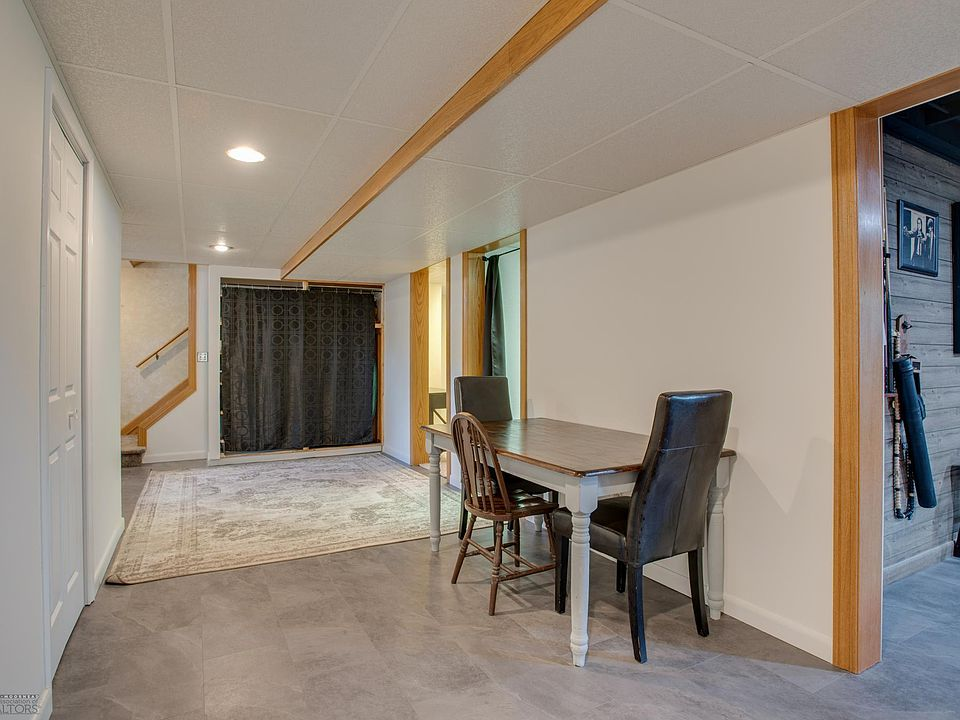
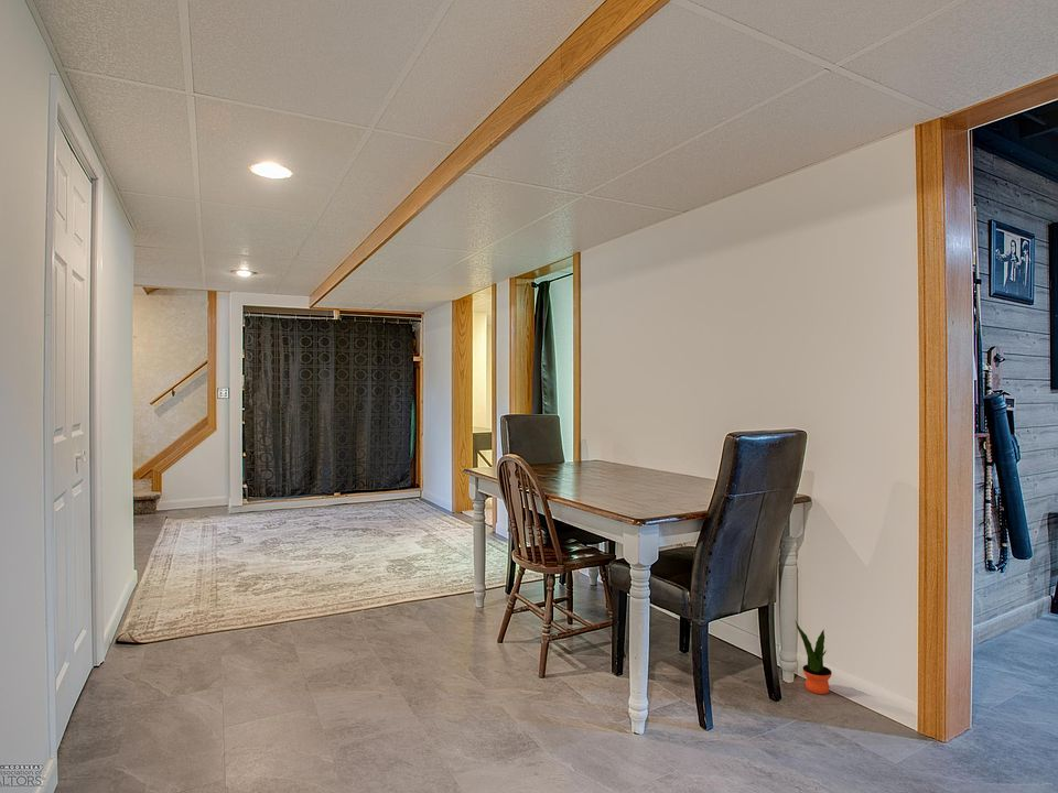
+ potted plant (811, 656)
